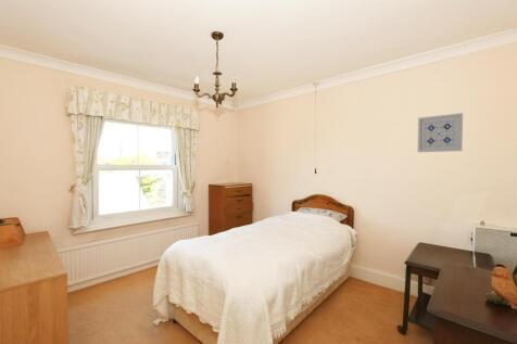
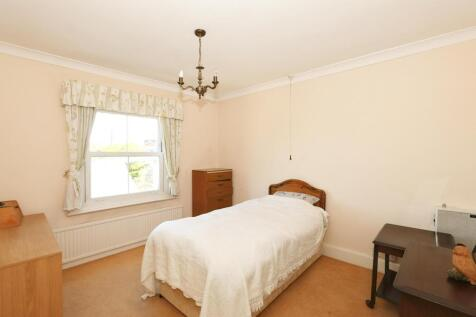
- wall art (439, 133)
